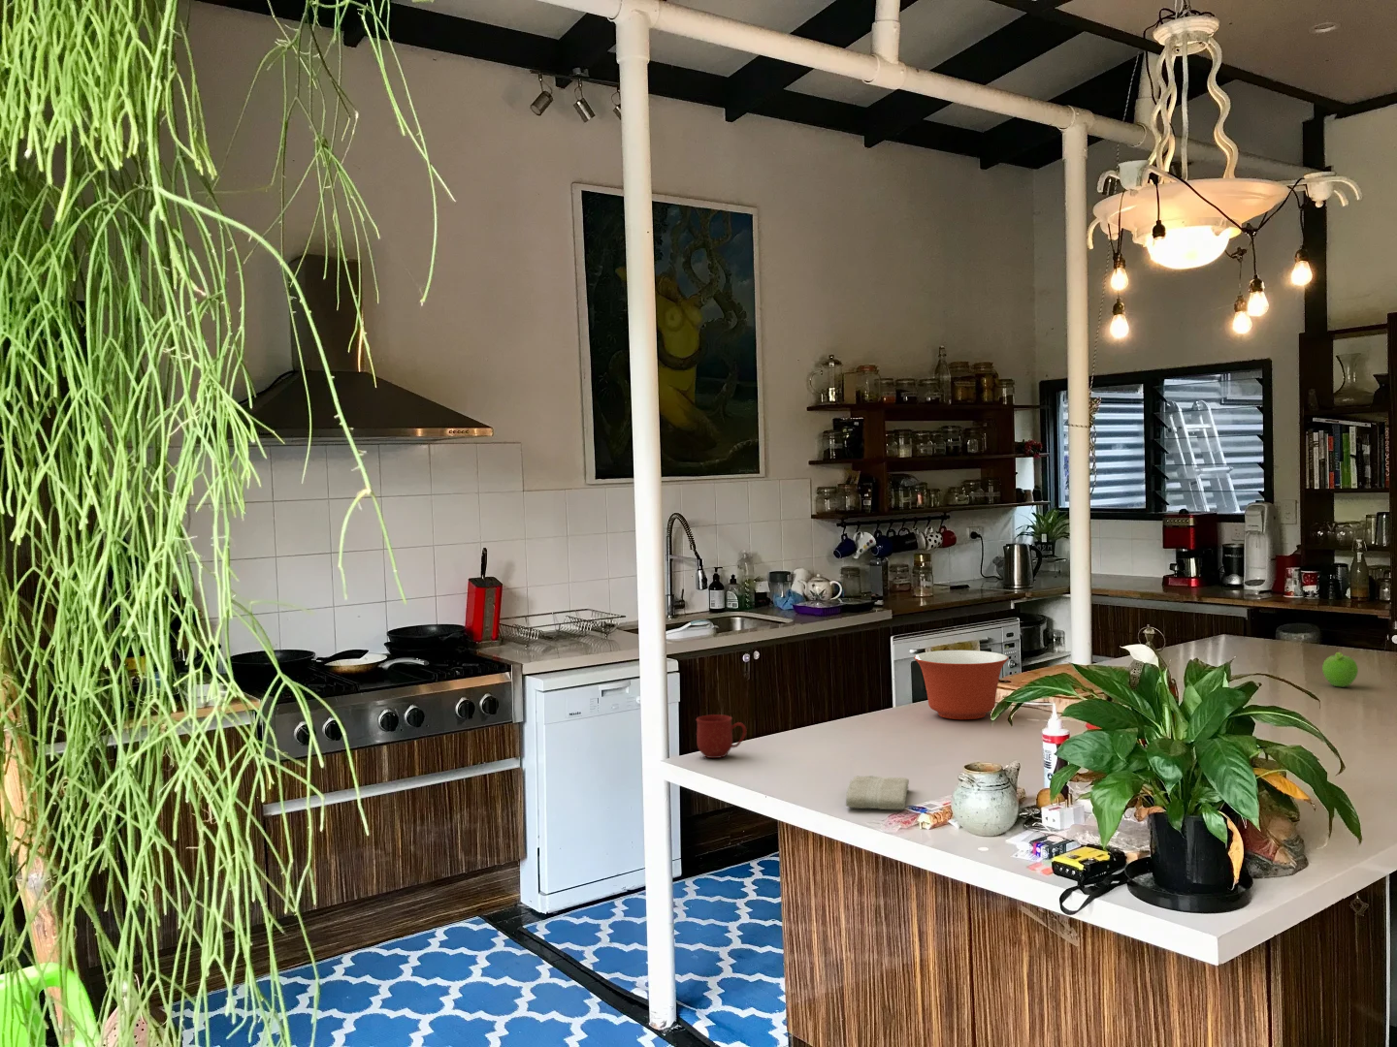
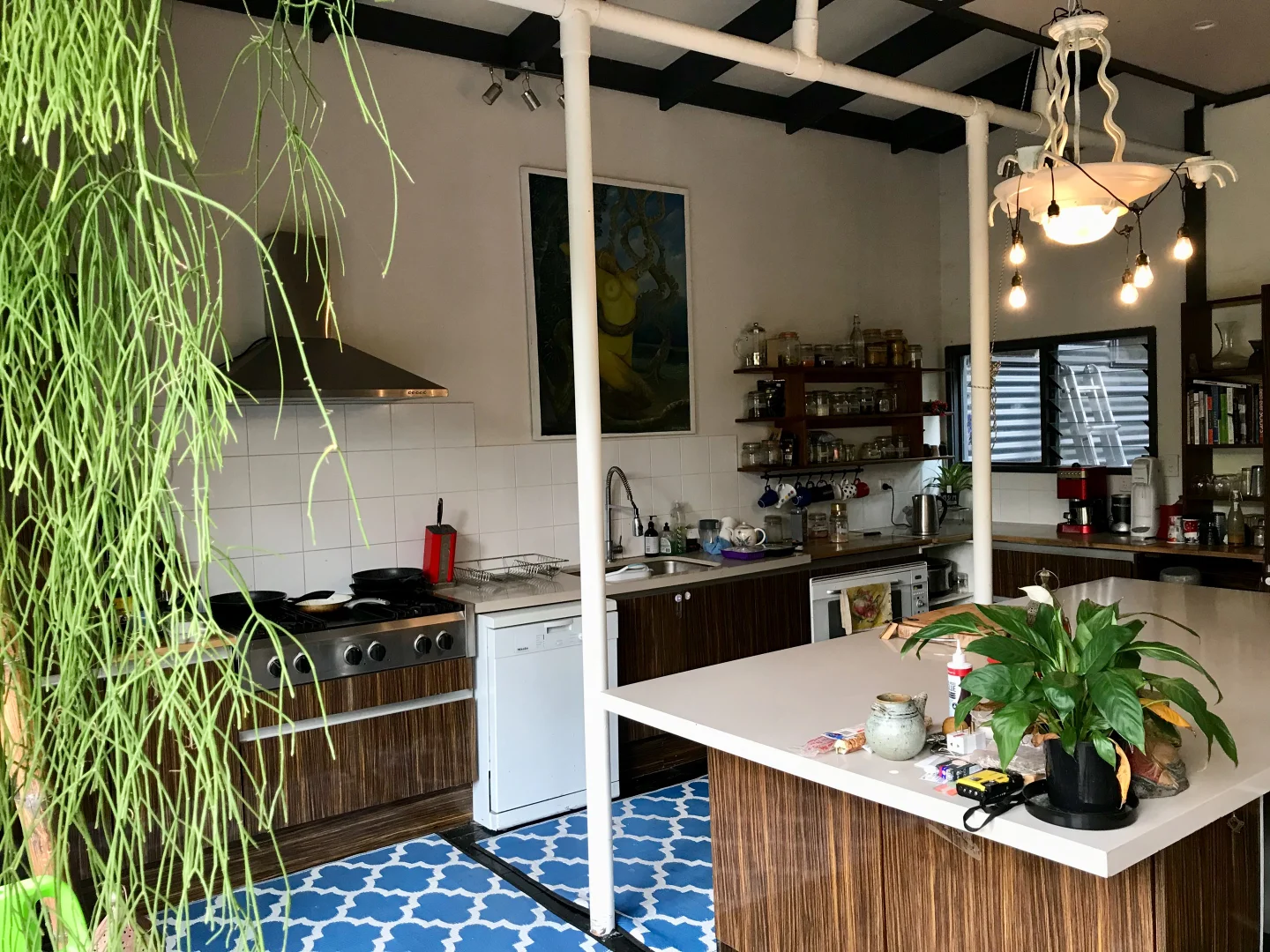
- mug (721, 737)
- fruit (1340, 669)
- washcloth (878, 791)
- mixing bowl (960, 685)
